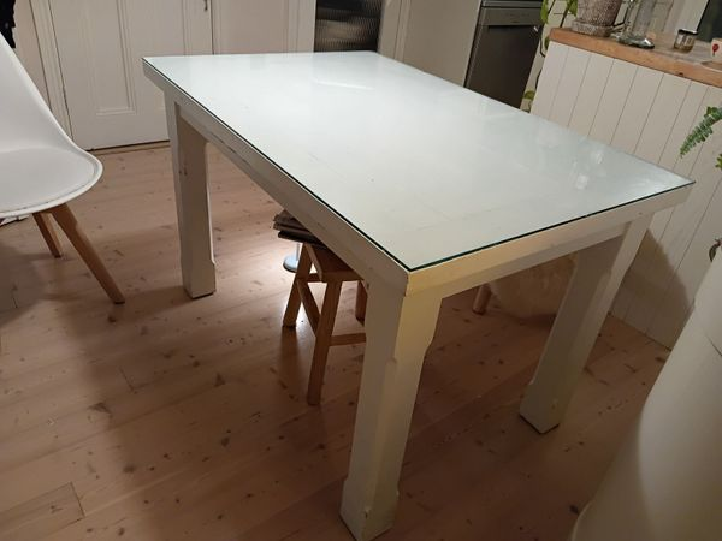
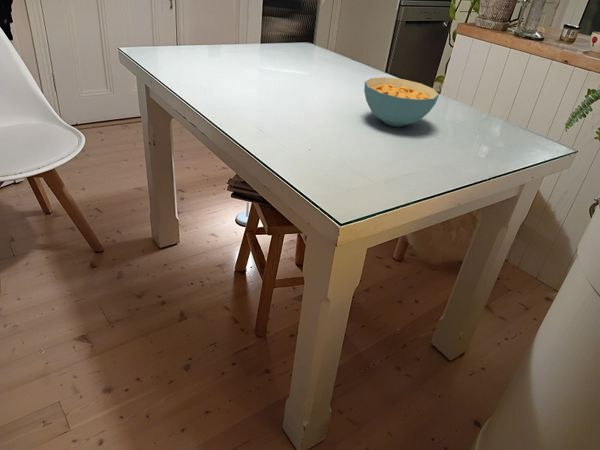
+ cereal bowl (397, 105)
